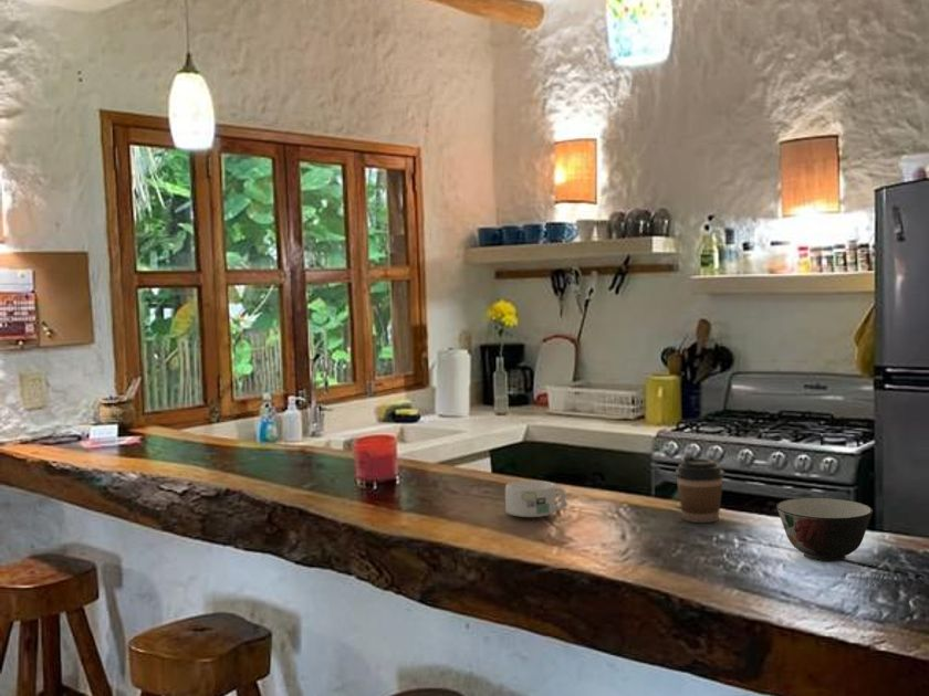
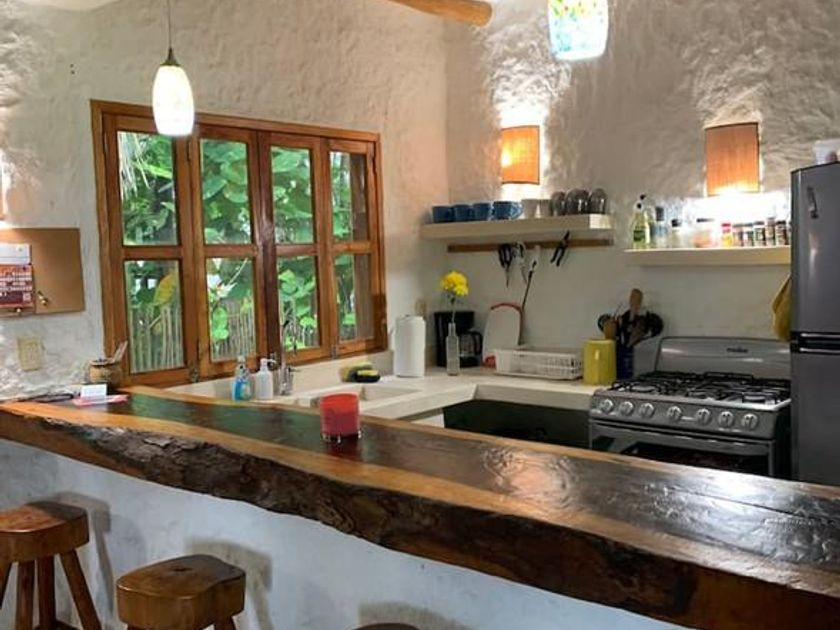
- coffee cup (699, 487)
- mug (534, 498)
- soup bowl (824, 531)
